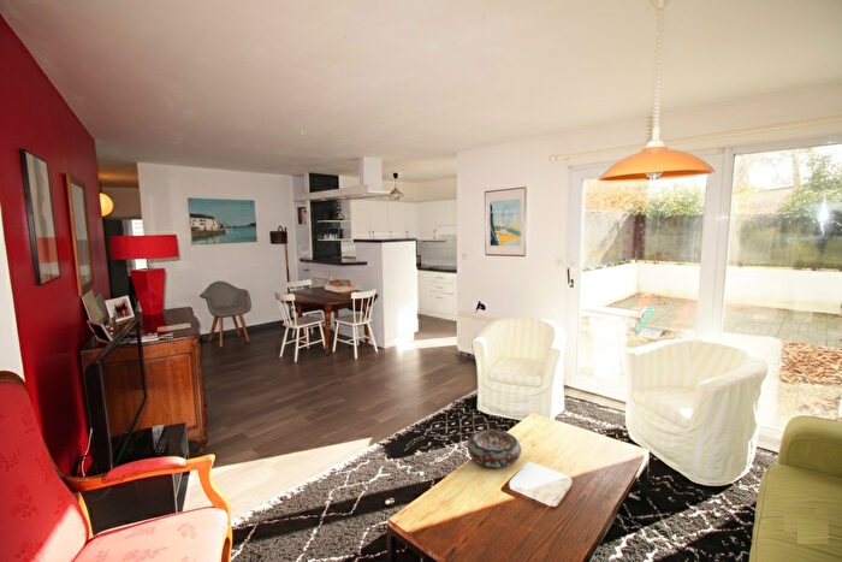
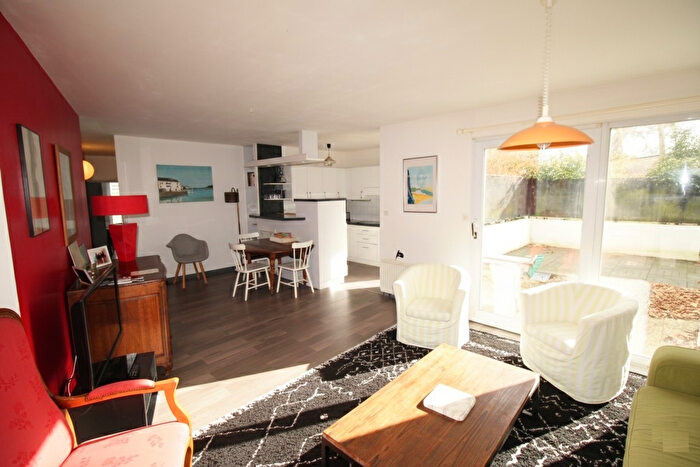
- decorative bowl (493, 448)
